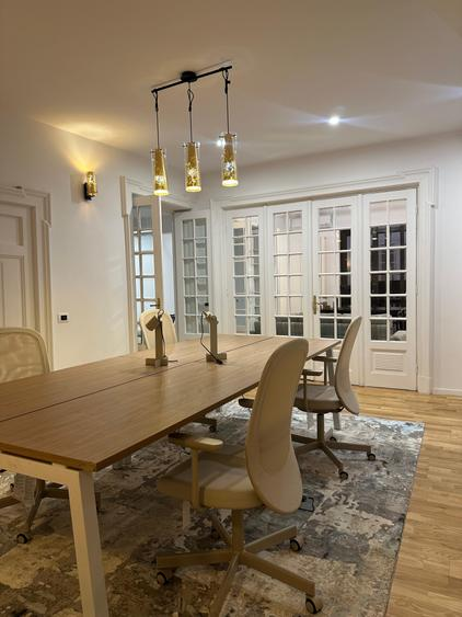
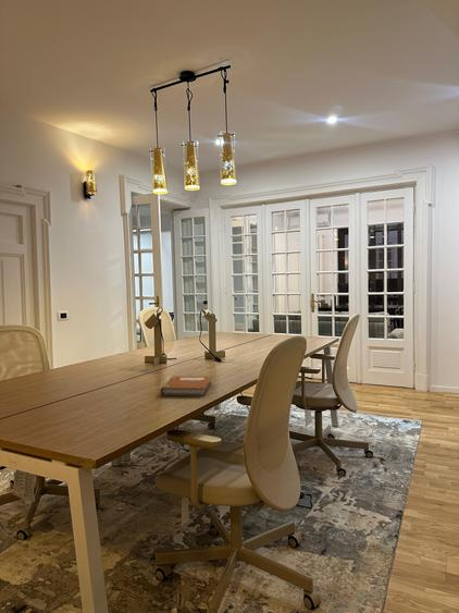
+ notebook (187, 384)
